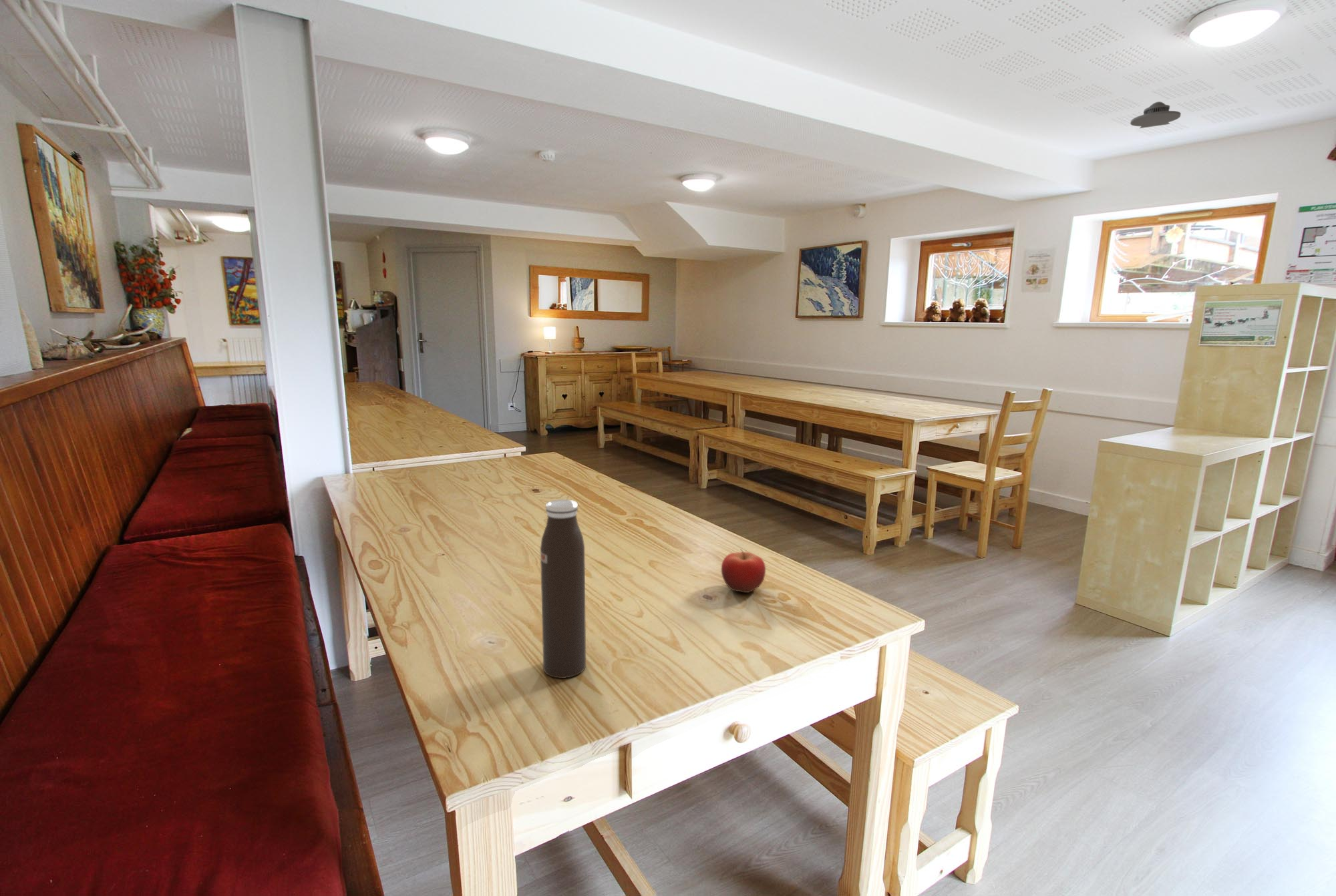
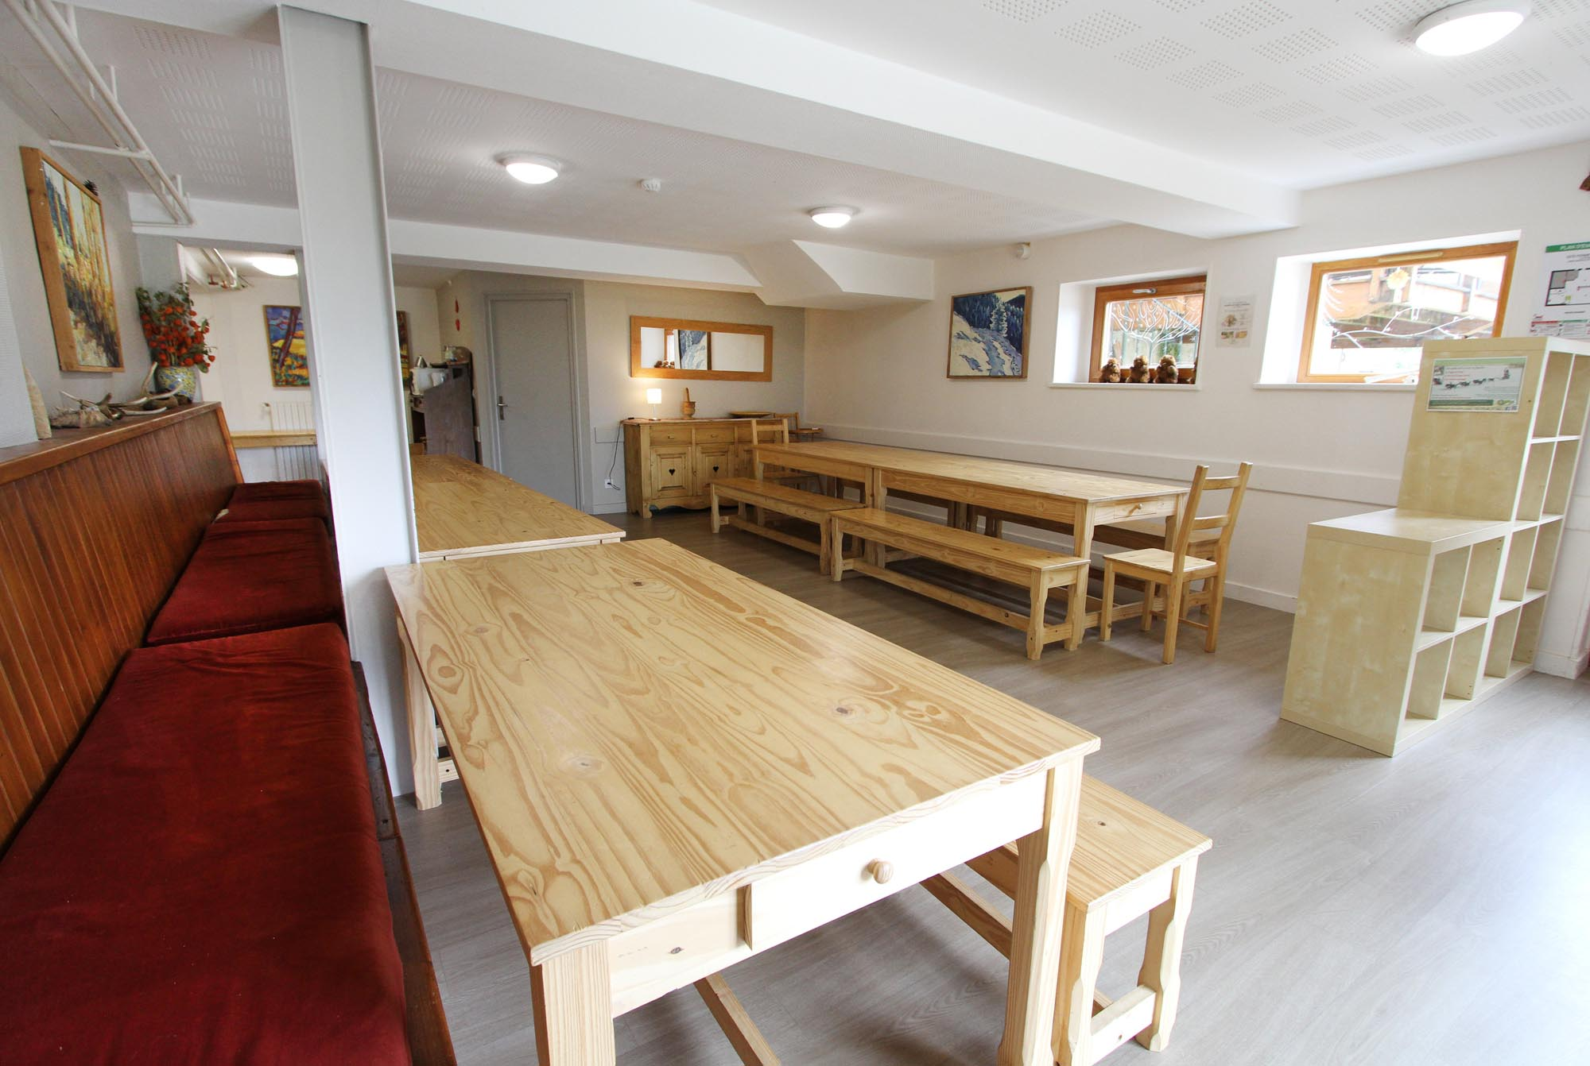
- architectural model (1156, 111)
- fruit (743, 568)
- water bottle (563, 587)
